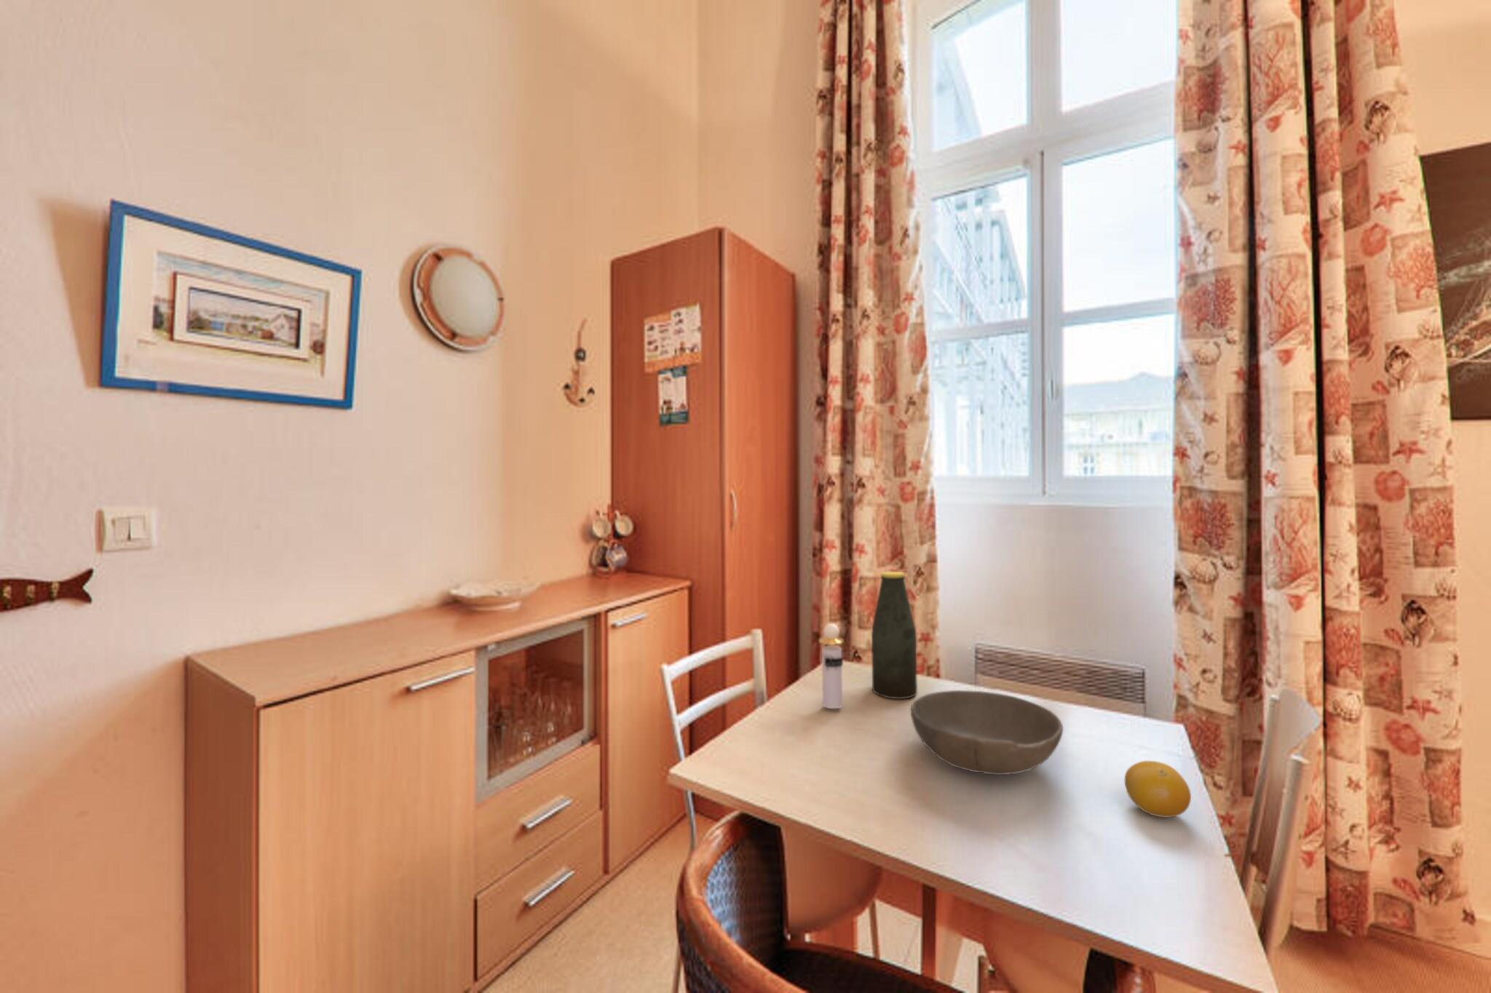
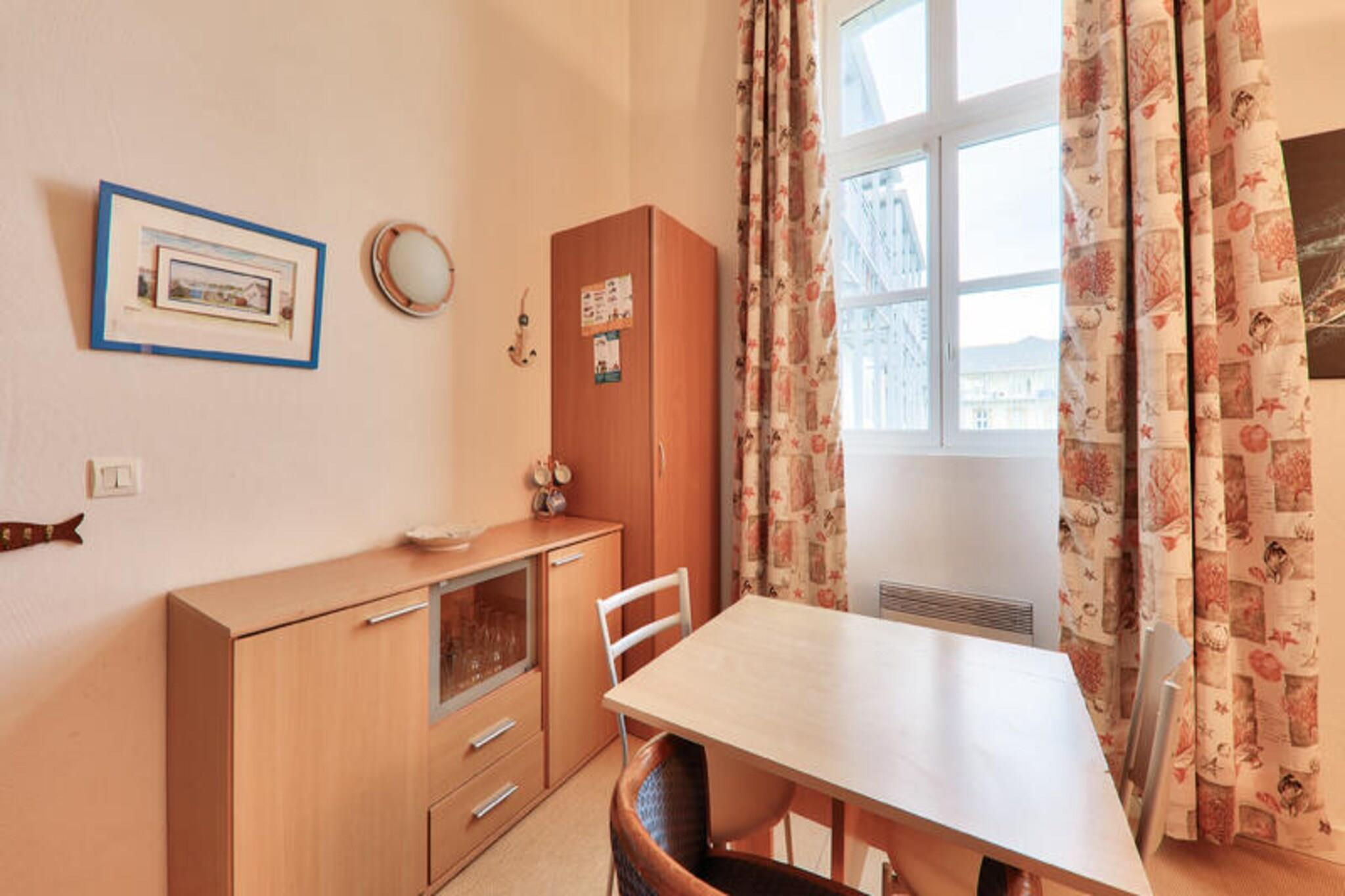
- perfume bottle (831, 666)
- fruit (1156, 788)
- bowl (983, 736)
- bottle (893, 632)
